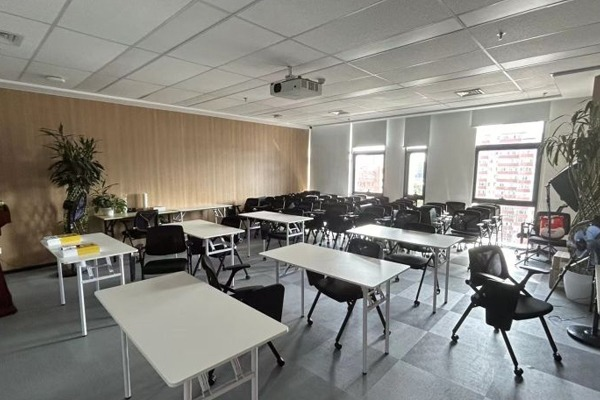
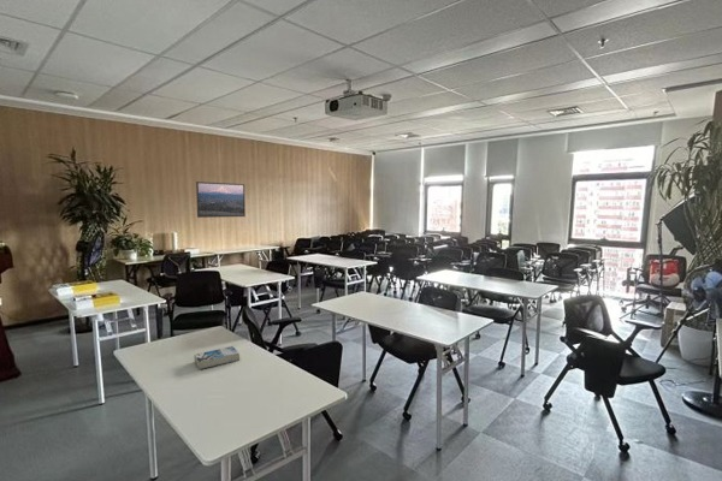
+ book (217, 356)
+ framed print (221, 200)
